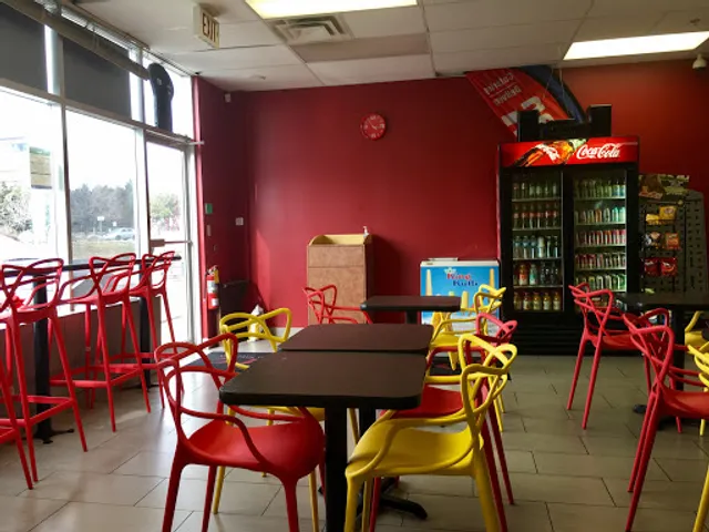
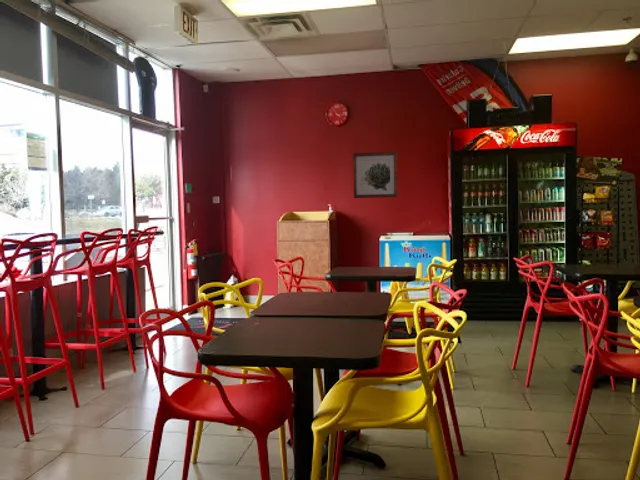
+ wall art (375, 175)
